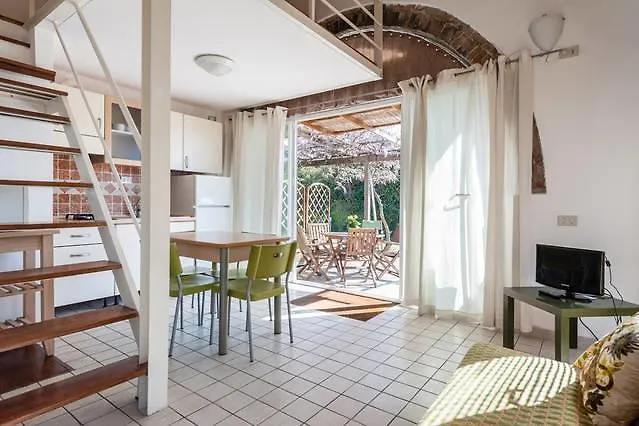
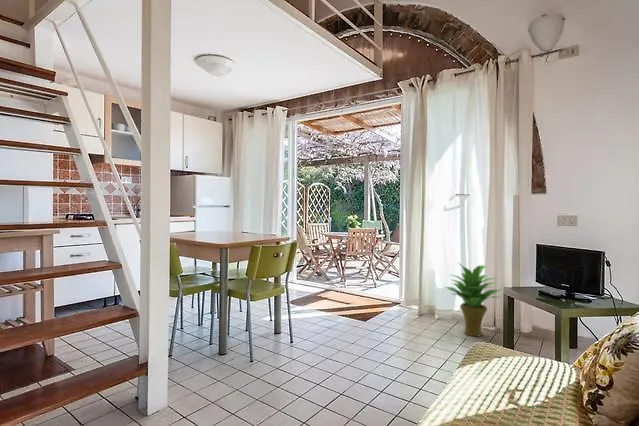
+ potted plant (473, 298)
